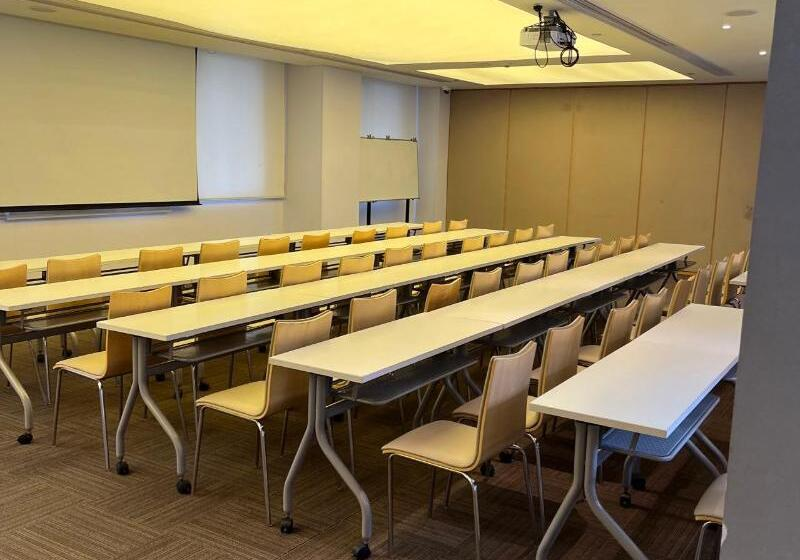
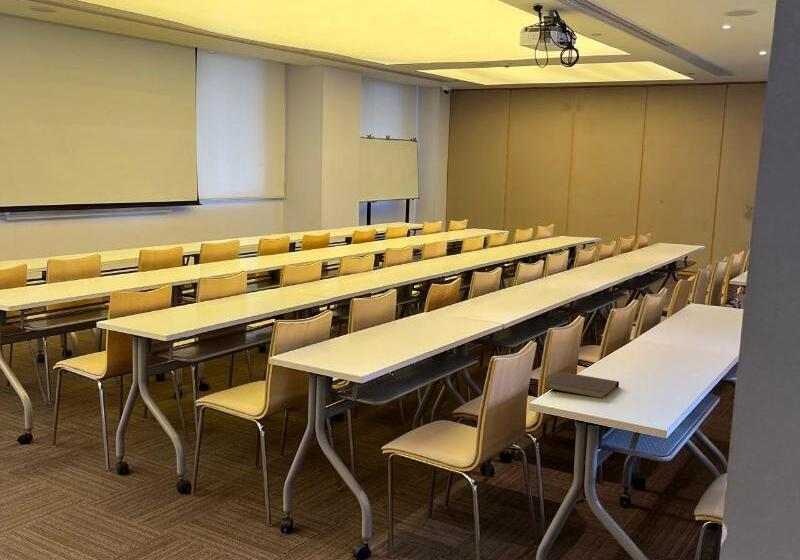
+ notebook (582, 384)
